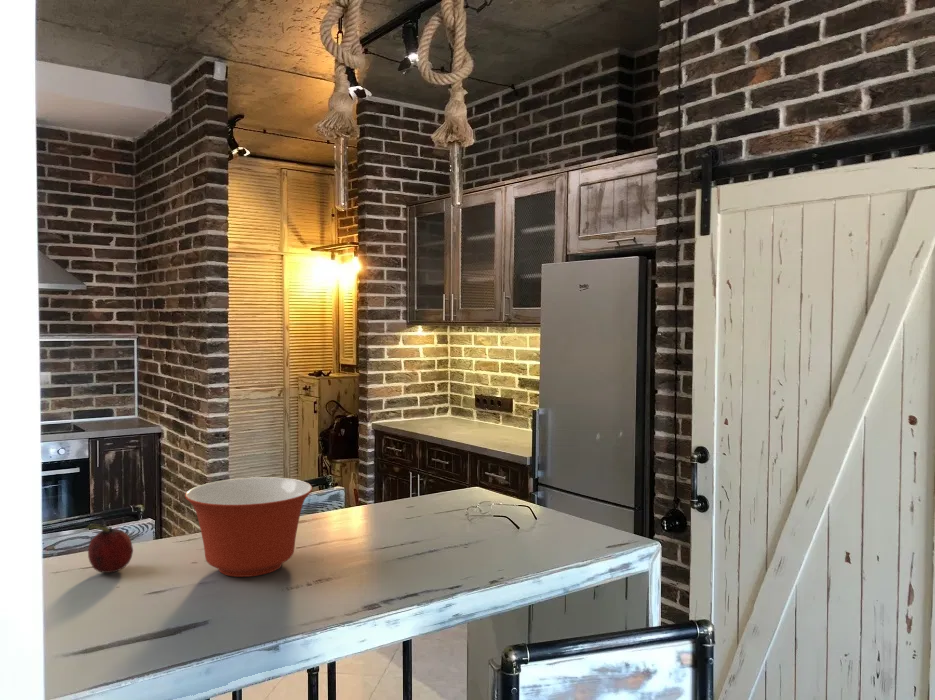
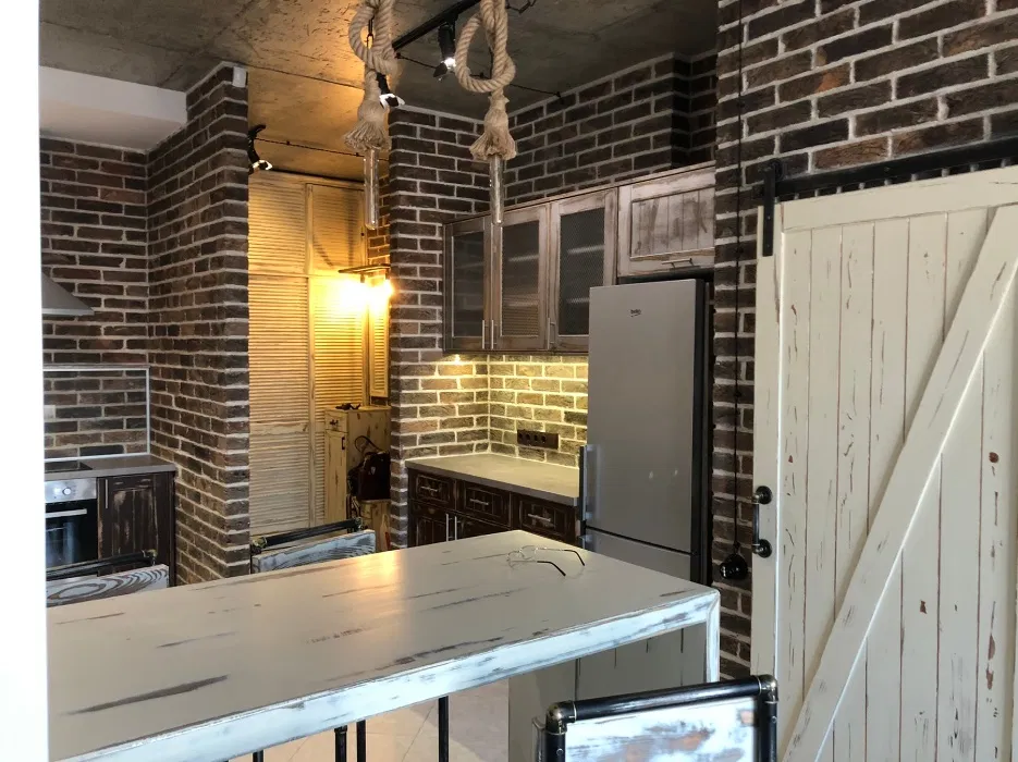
- fruit (108, 546)
- mixing bowl (250, 528)
